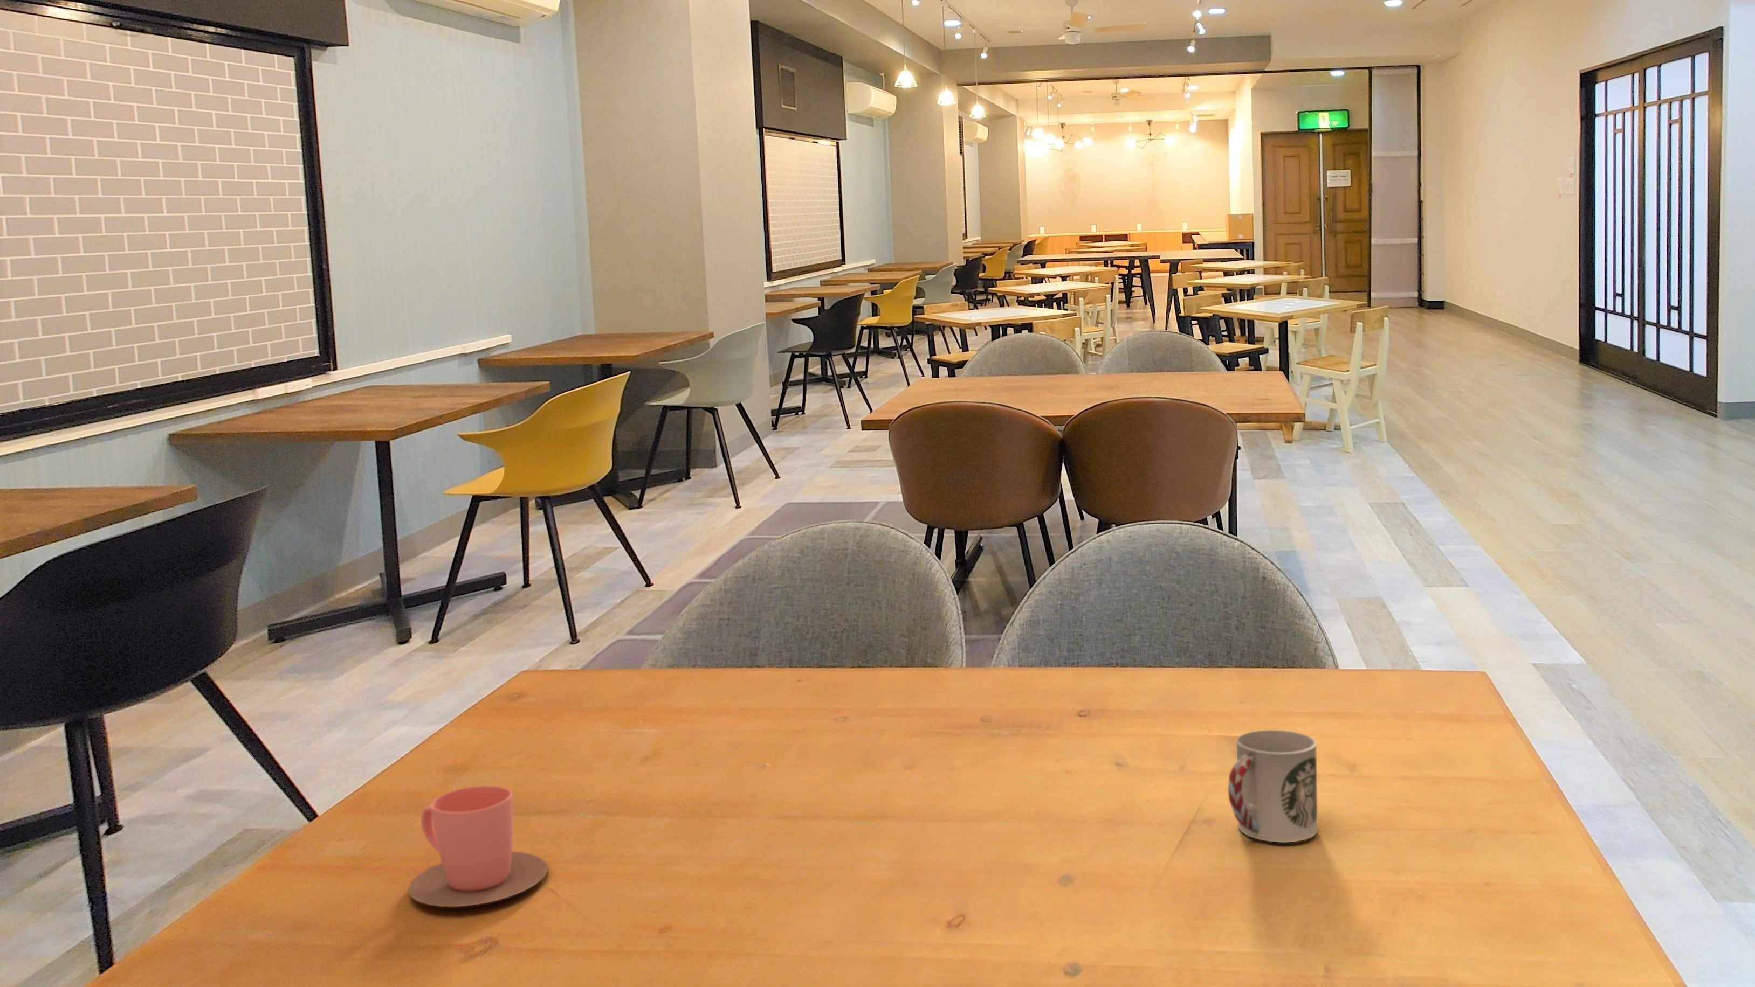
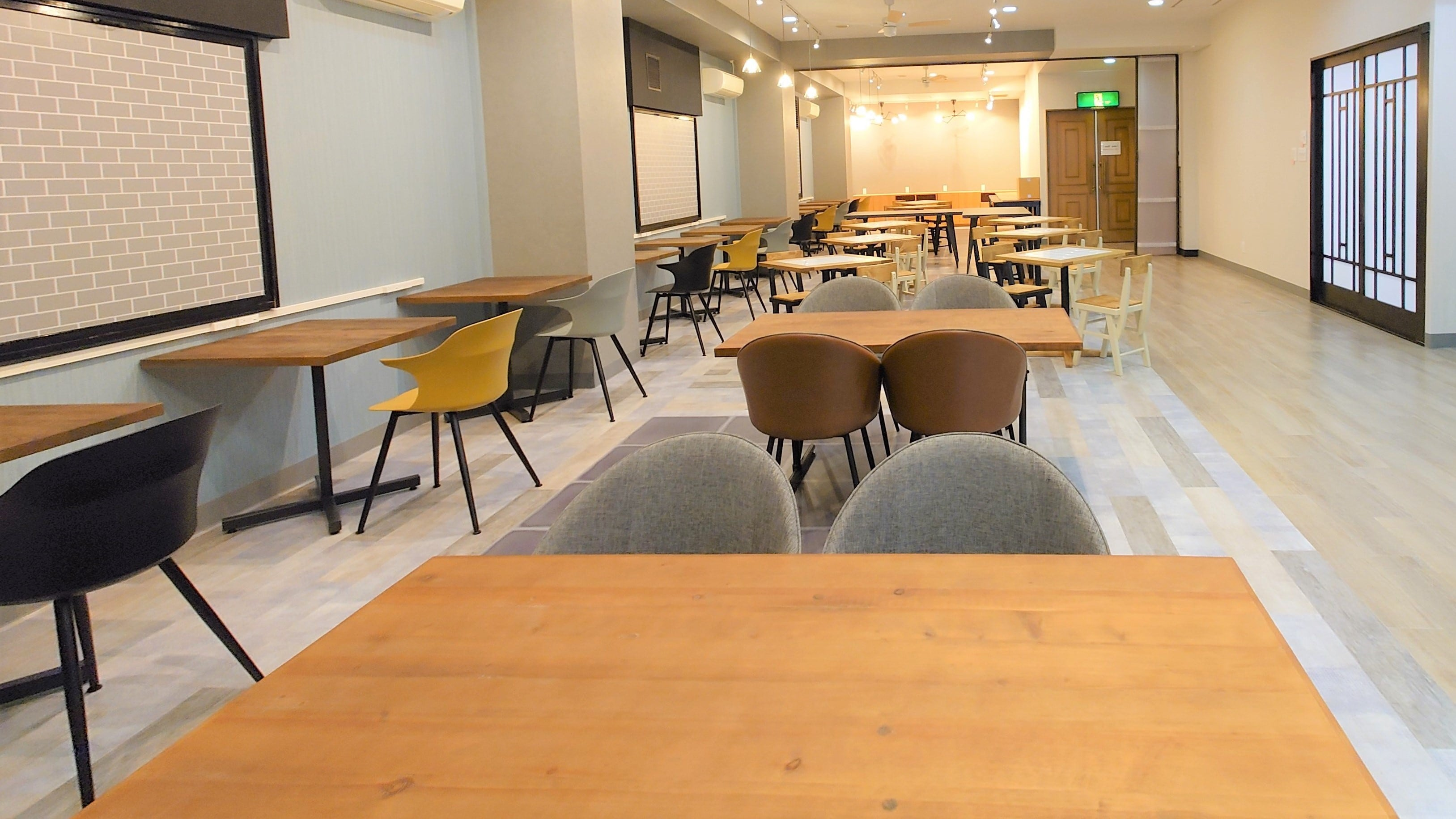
- cup (475, 840)
- cup (1267, 788)
